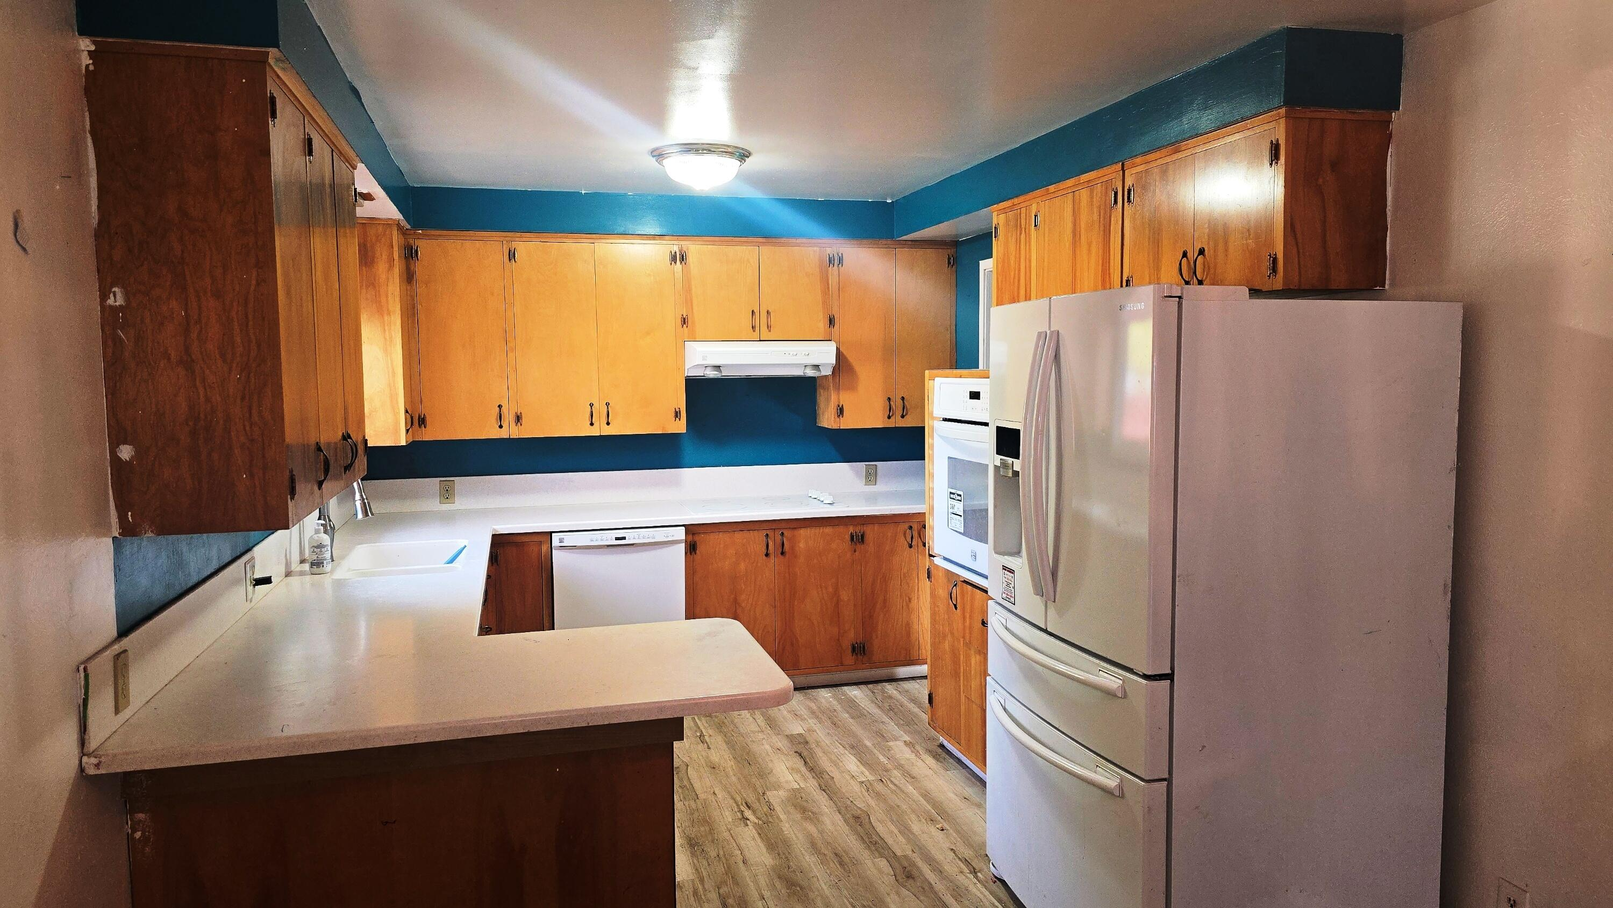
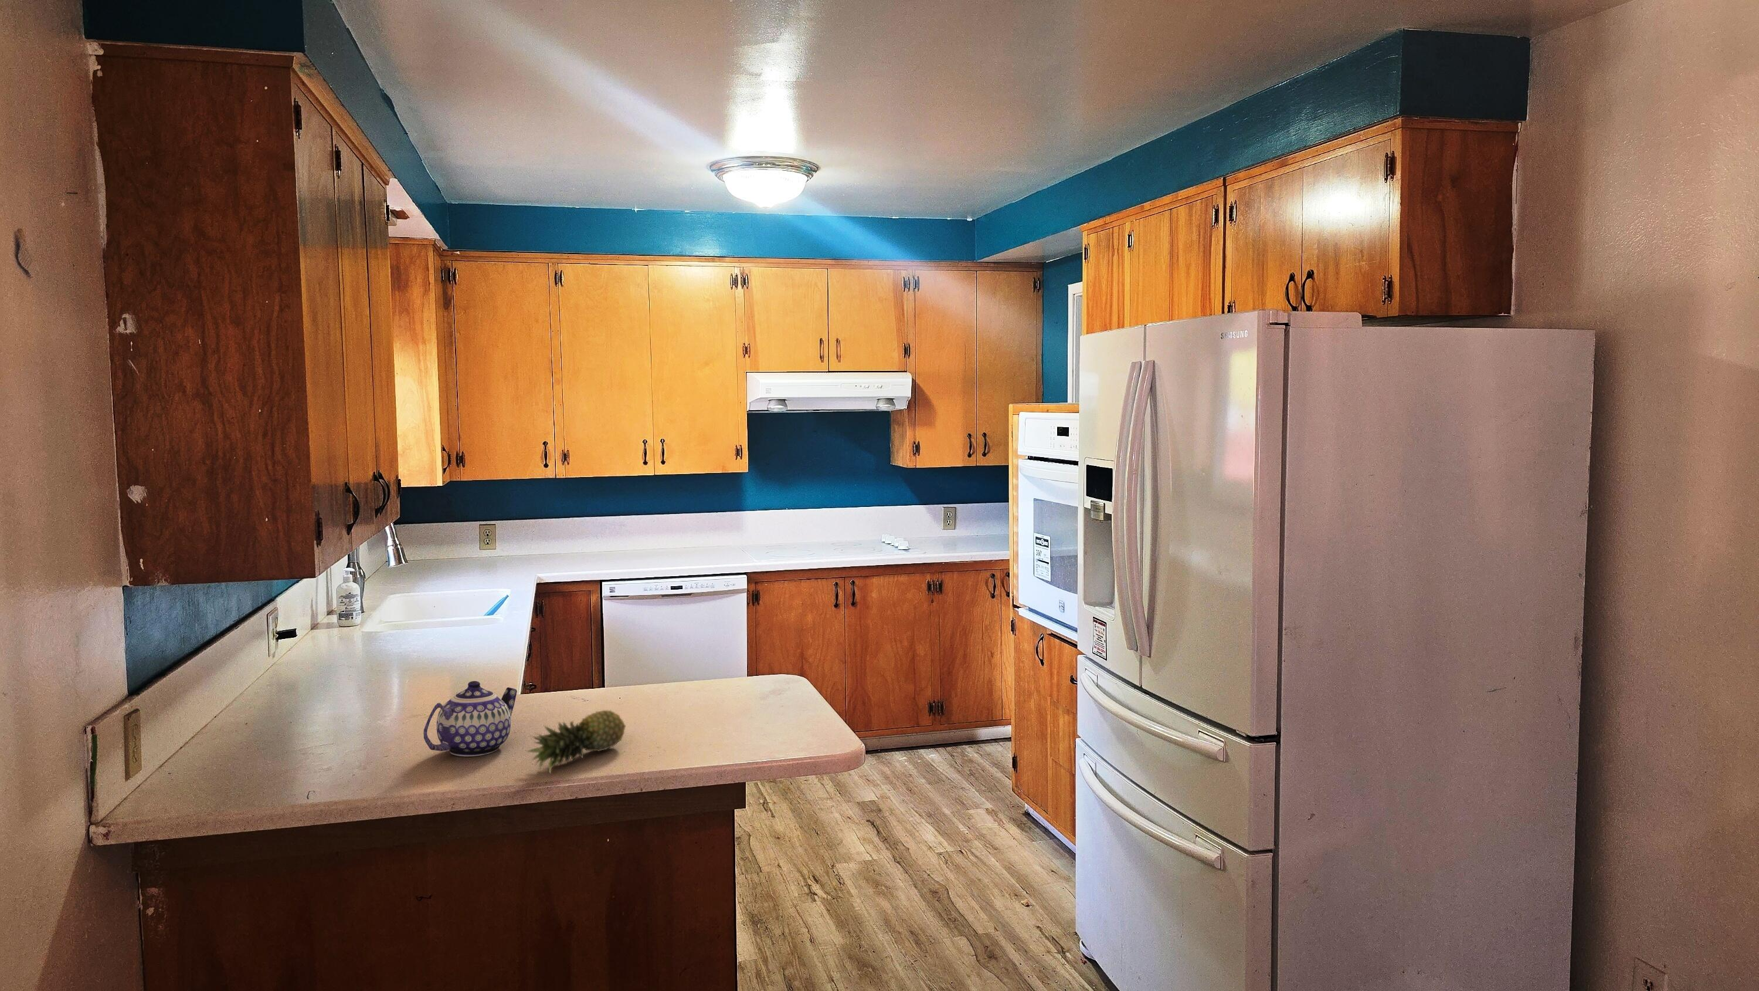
+ teapot (472, 715)
+ fruit (575, 737)
